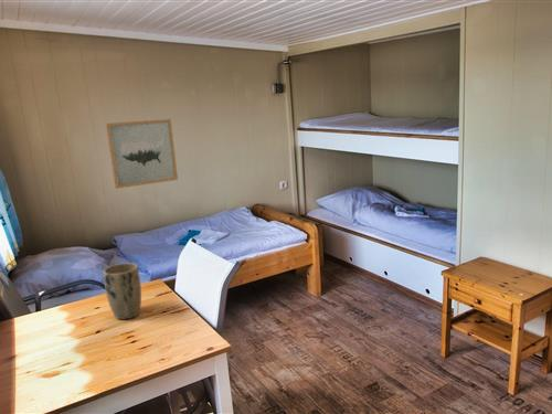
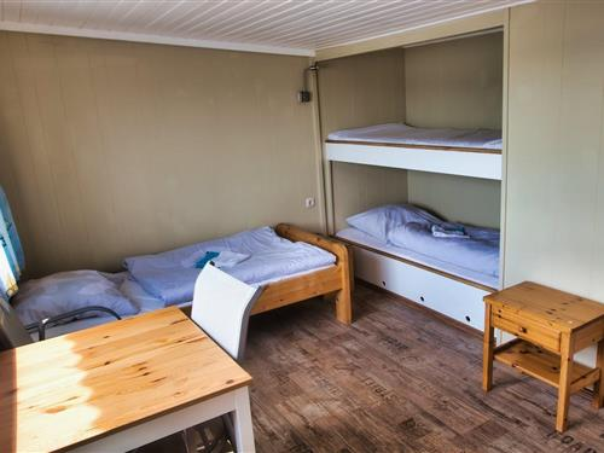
- wall art (142, 152)
- plant pot (124, 291)
